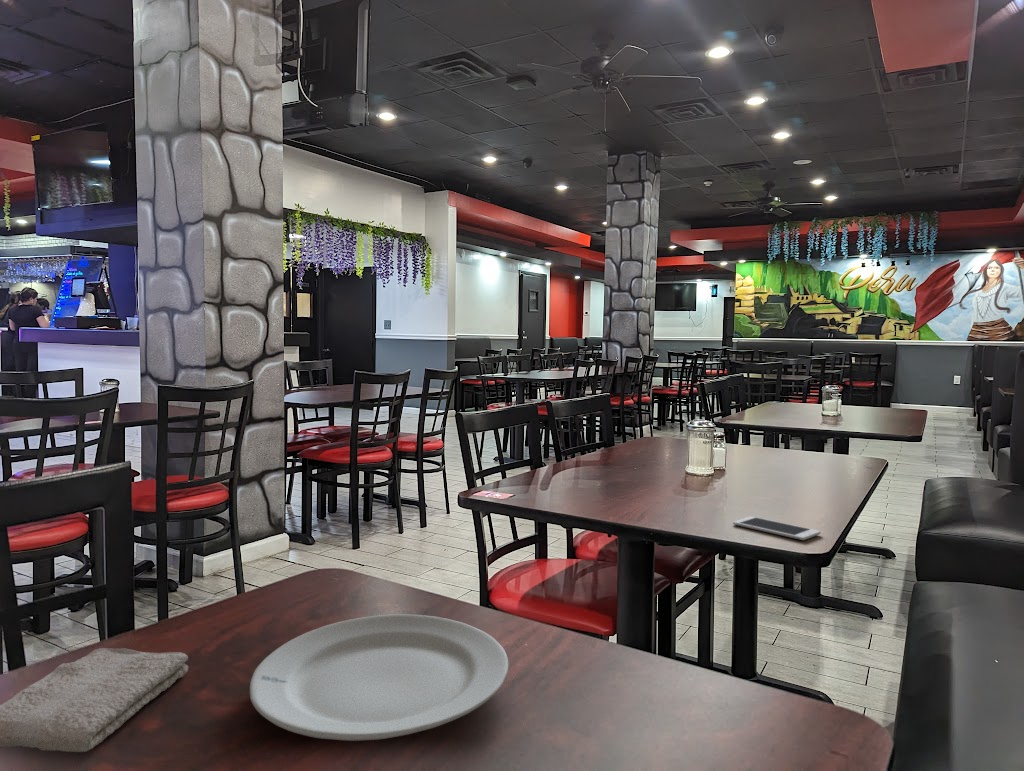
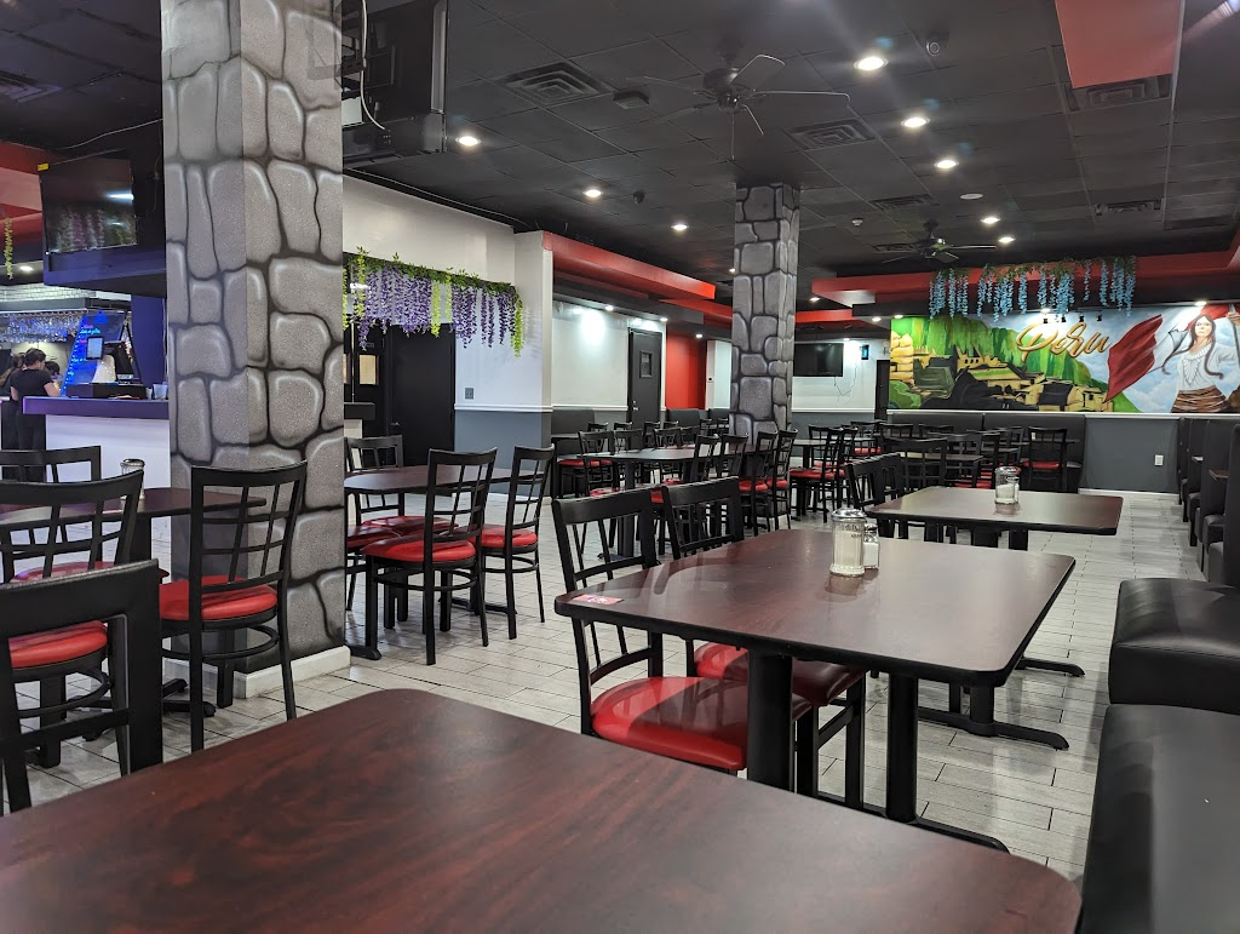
- chinaware (383, 676)
- washcloth (94, 692)
- cell phone (775, 527)
